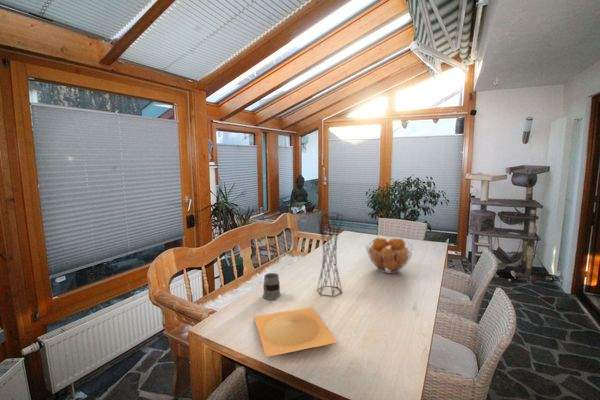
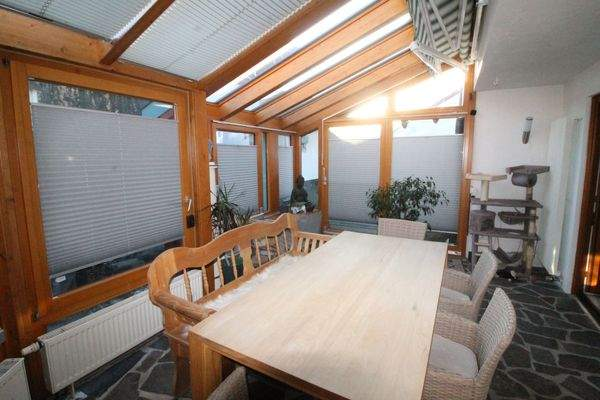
- mug (270, 286)
- plate (292, 326)
- fruit basket (388, 253)
- vase (330, 252)
